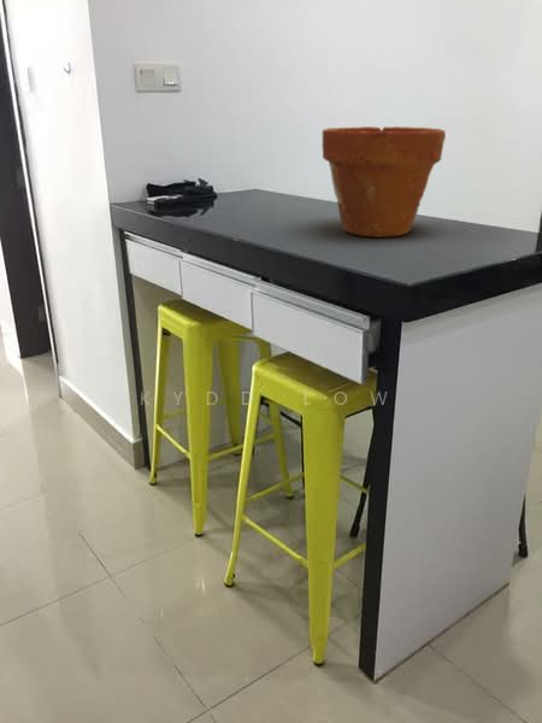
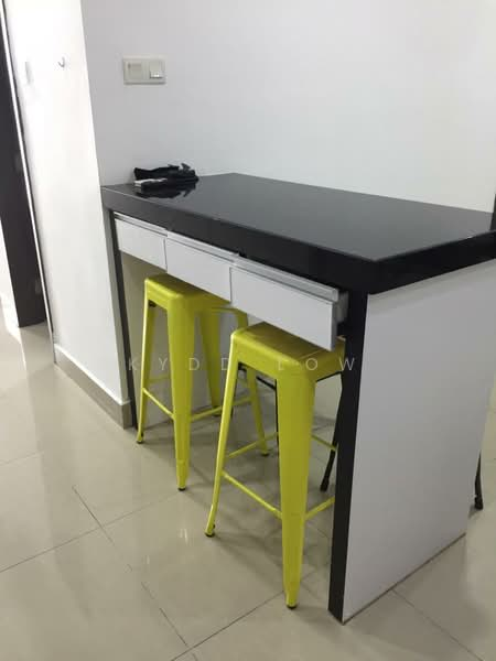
- flower pot (379, 181)
